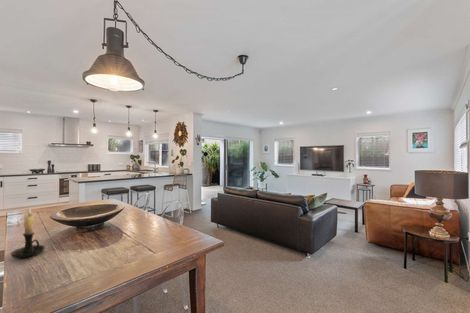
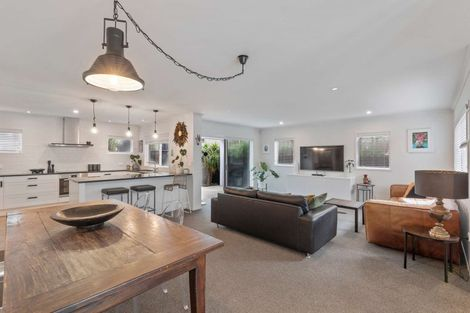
- candle holder (30, 231)
